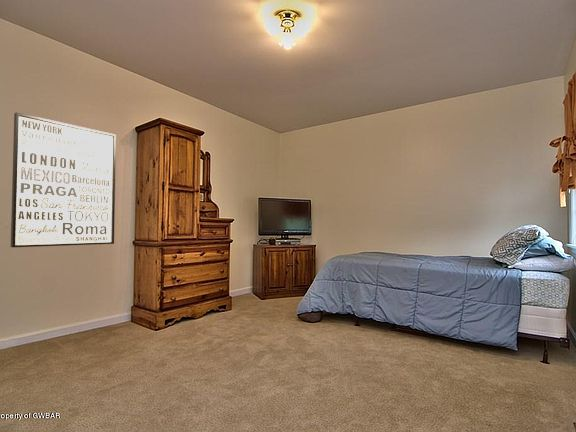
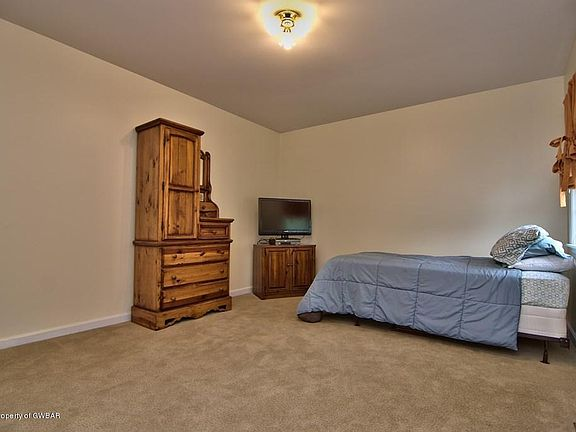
- wall art (68, 184)
